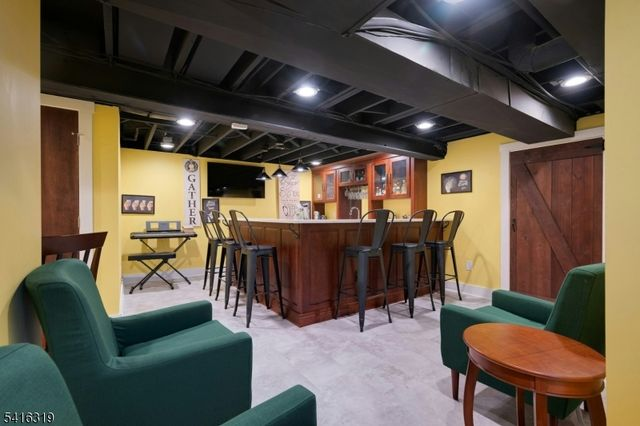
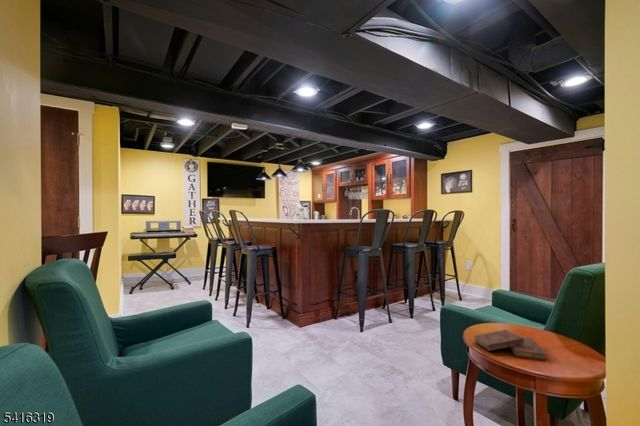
+ book (505, 341)
